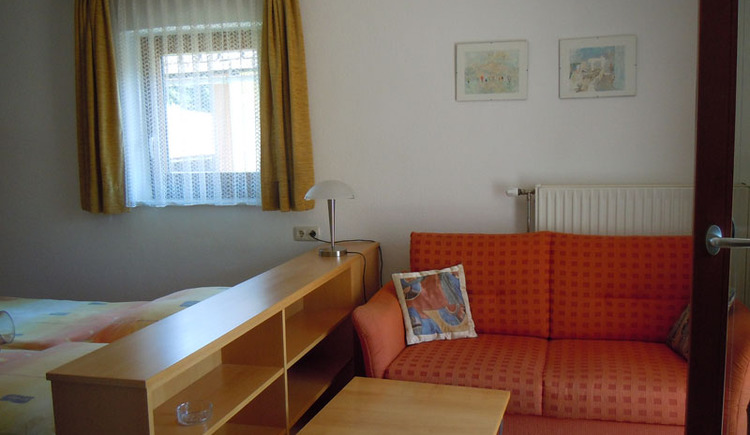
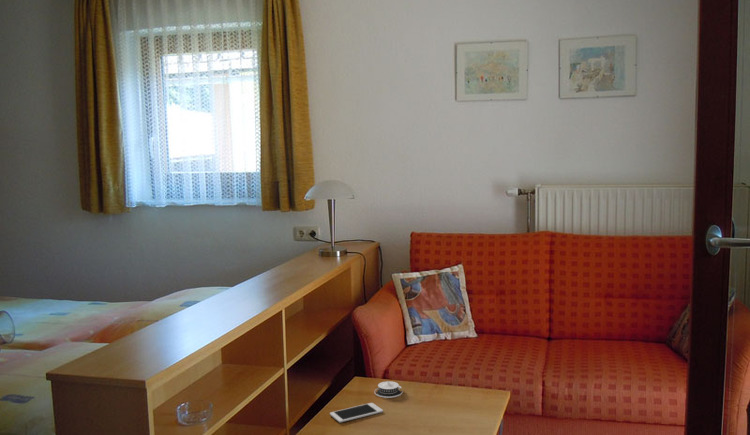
+ architectural model (388, 386)
+ cell phone (356, 412)
